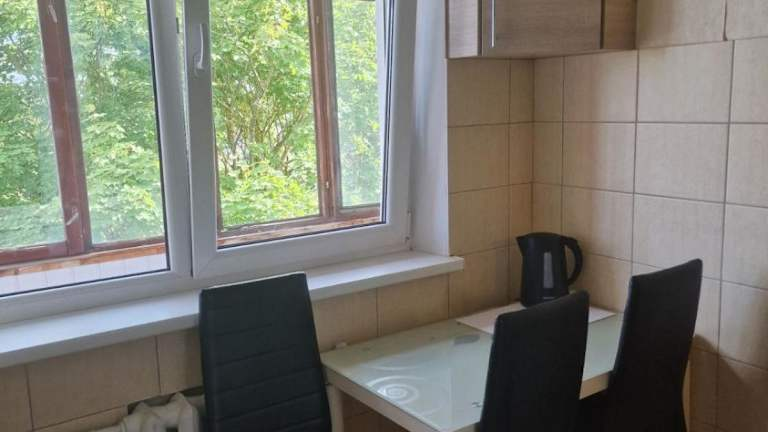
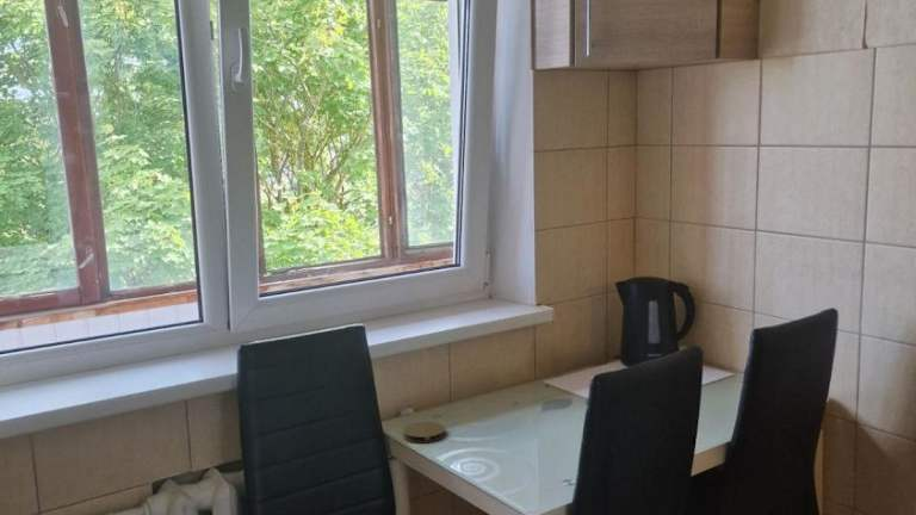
+ coaster (423, 432)
